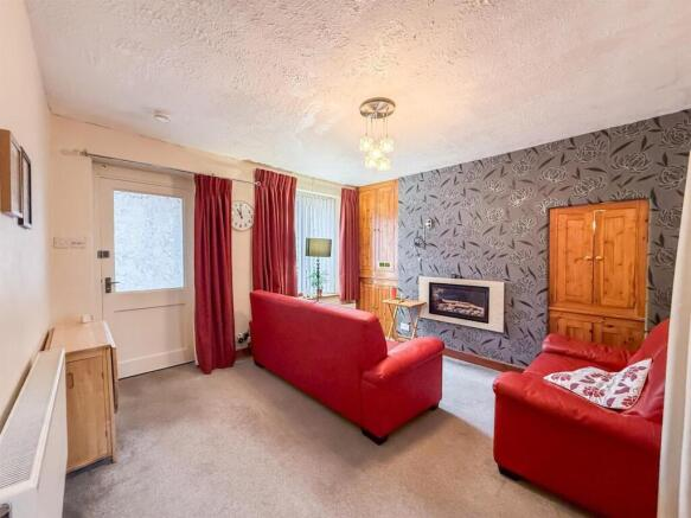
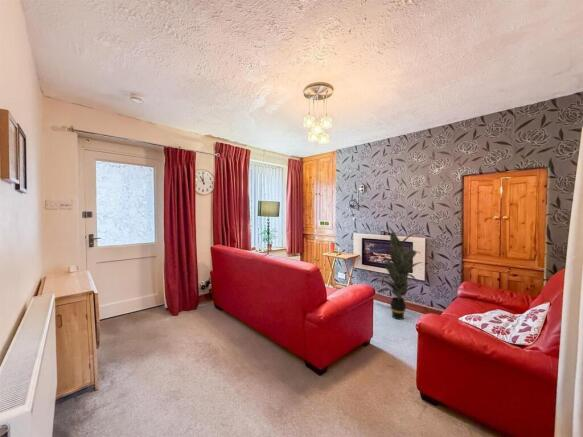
+ indoor plant (396, 271)
